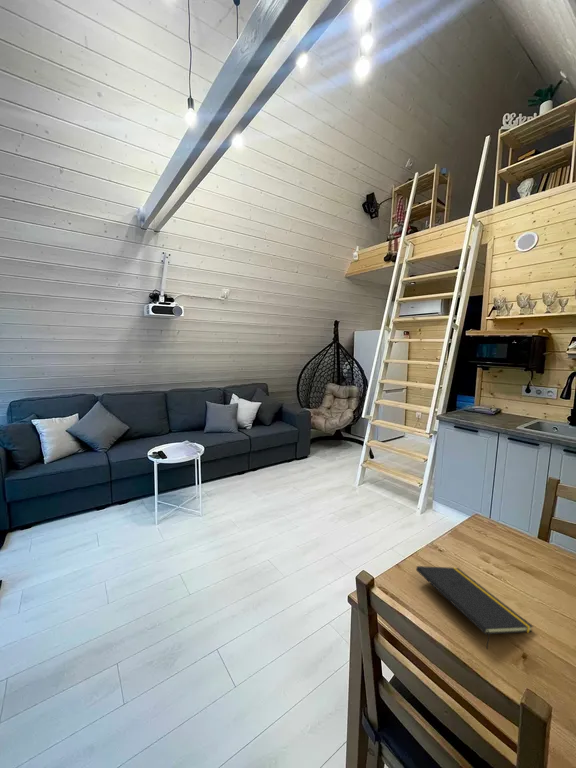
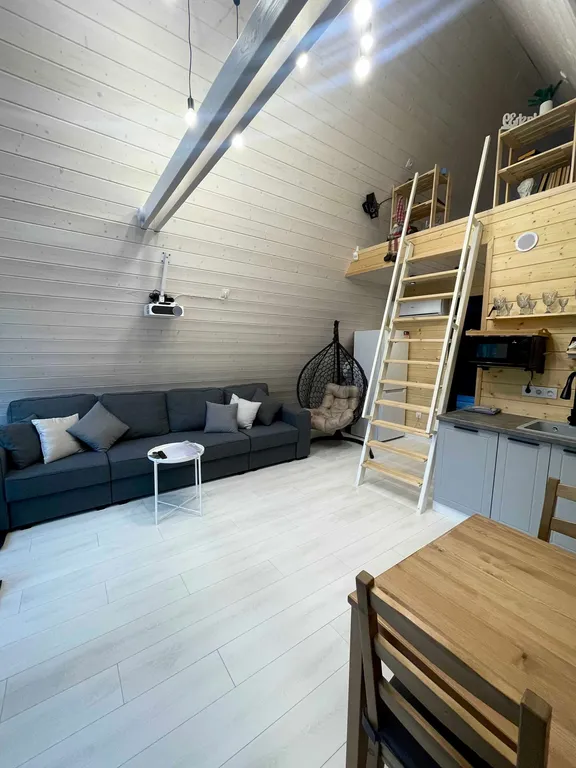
- notepad (469, 596)
